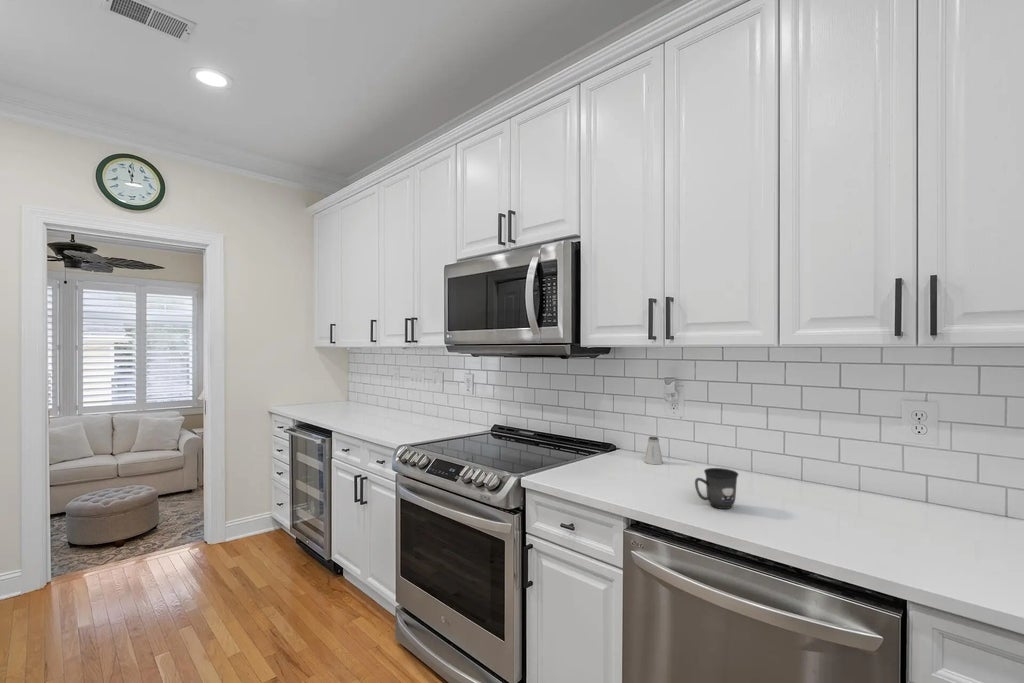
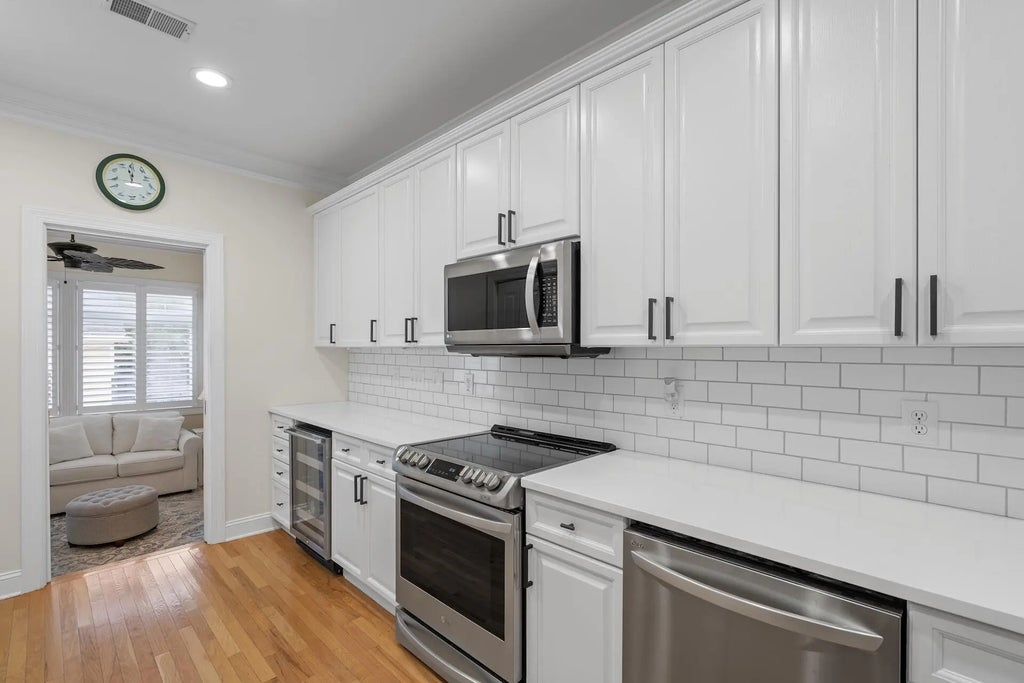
- mug (715, 488)
- saltshaker (653, 449)
